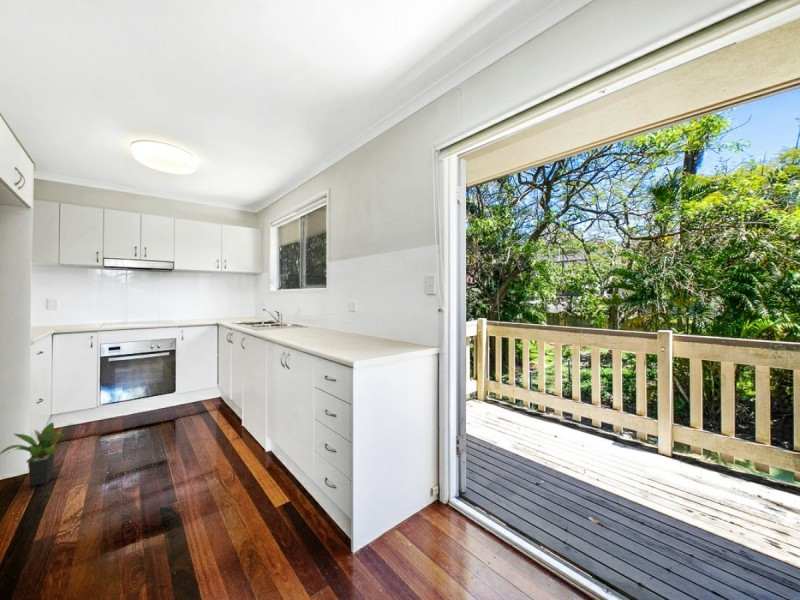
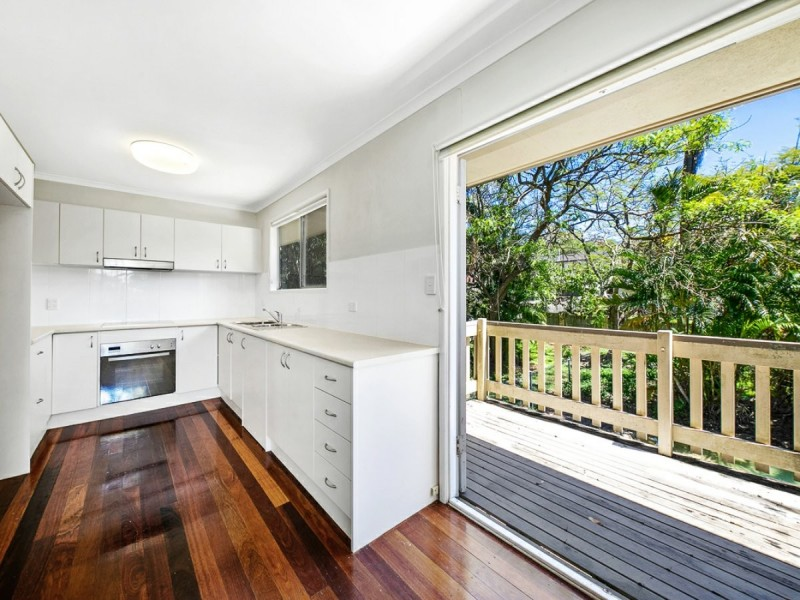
- potted plant (40, 454)
